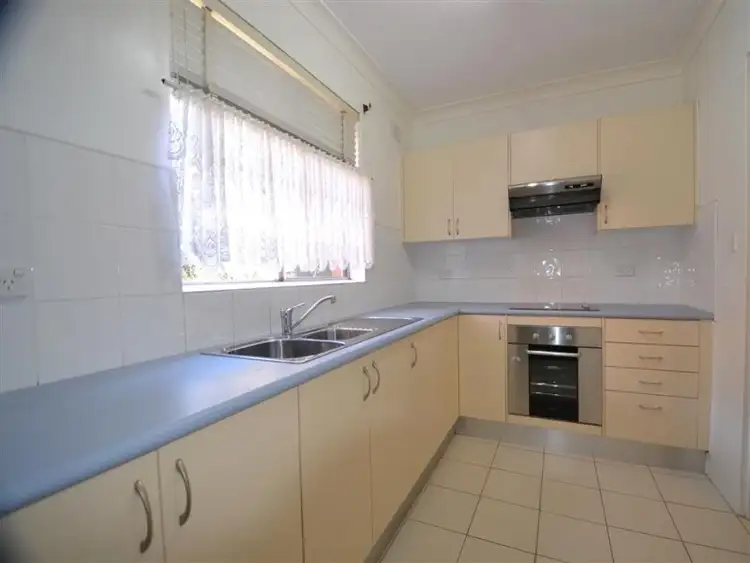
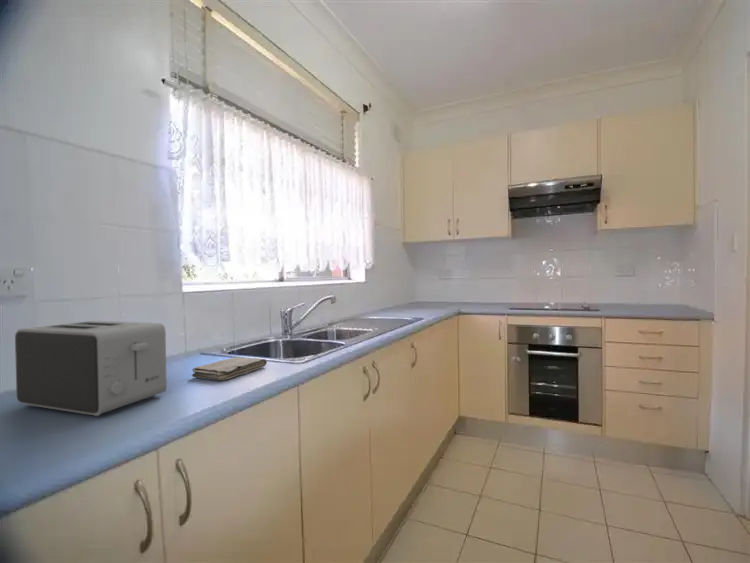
+ toaster (97, 363)
+ washcloth (230, 366)
